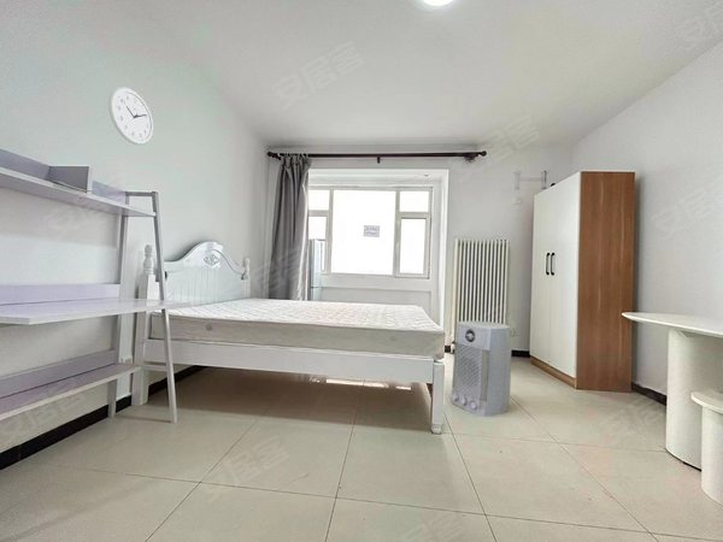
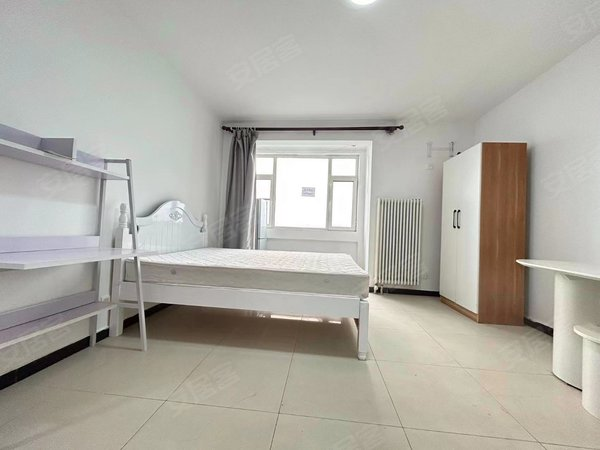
- wall clock (134, 117)
- air purifier (482, 364)
